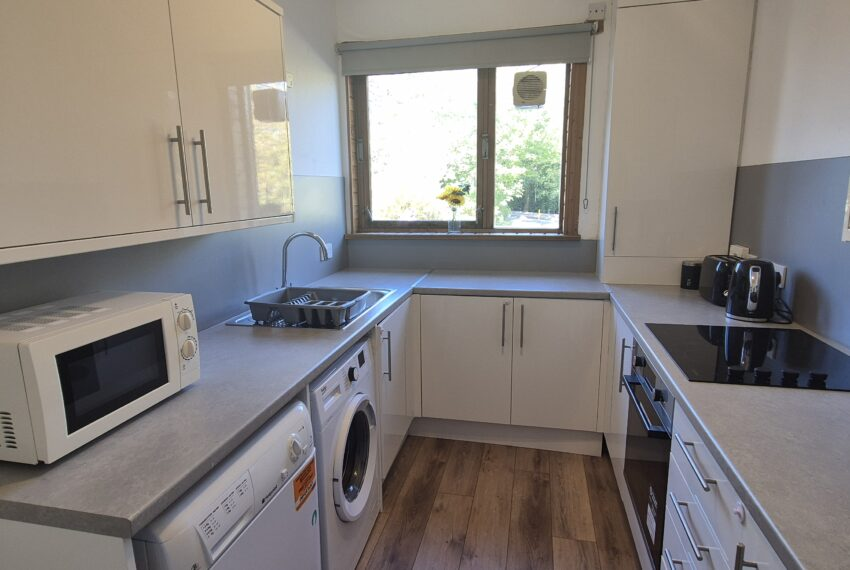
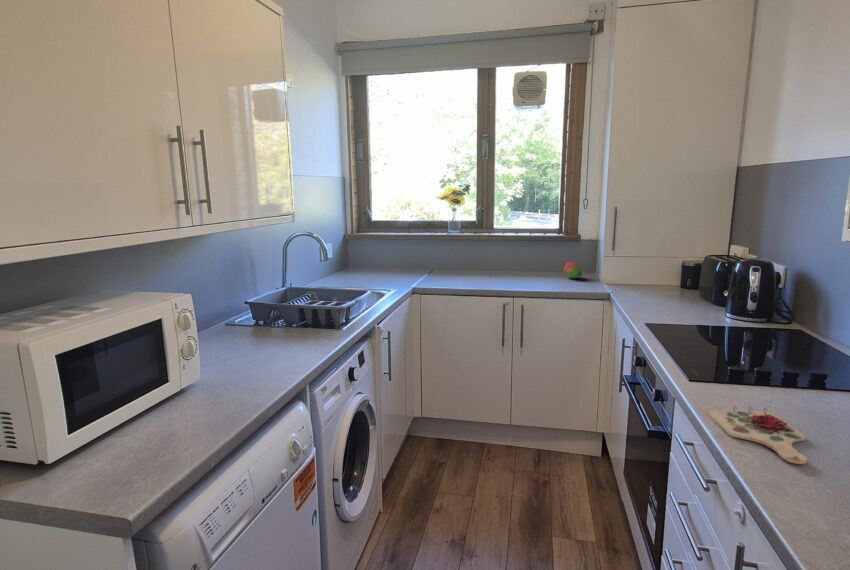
+ cutting board (766, 430)
+ fruit (573, 270)
